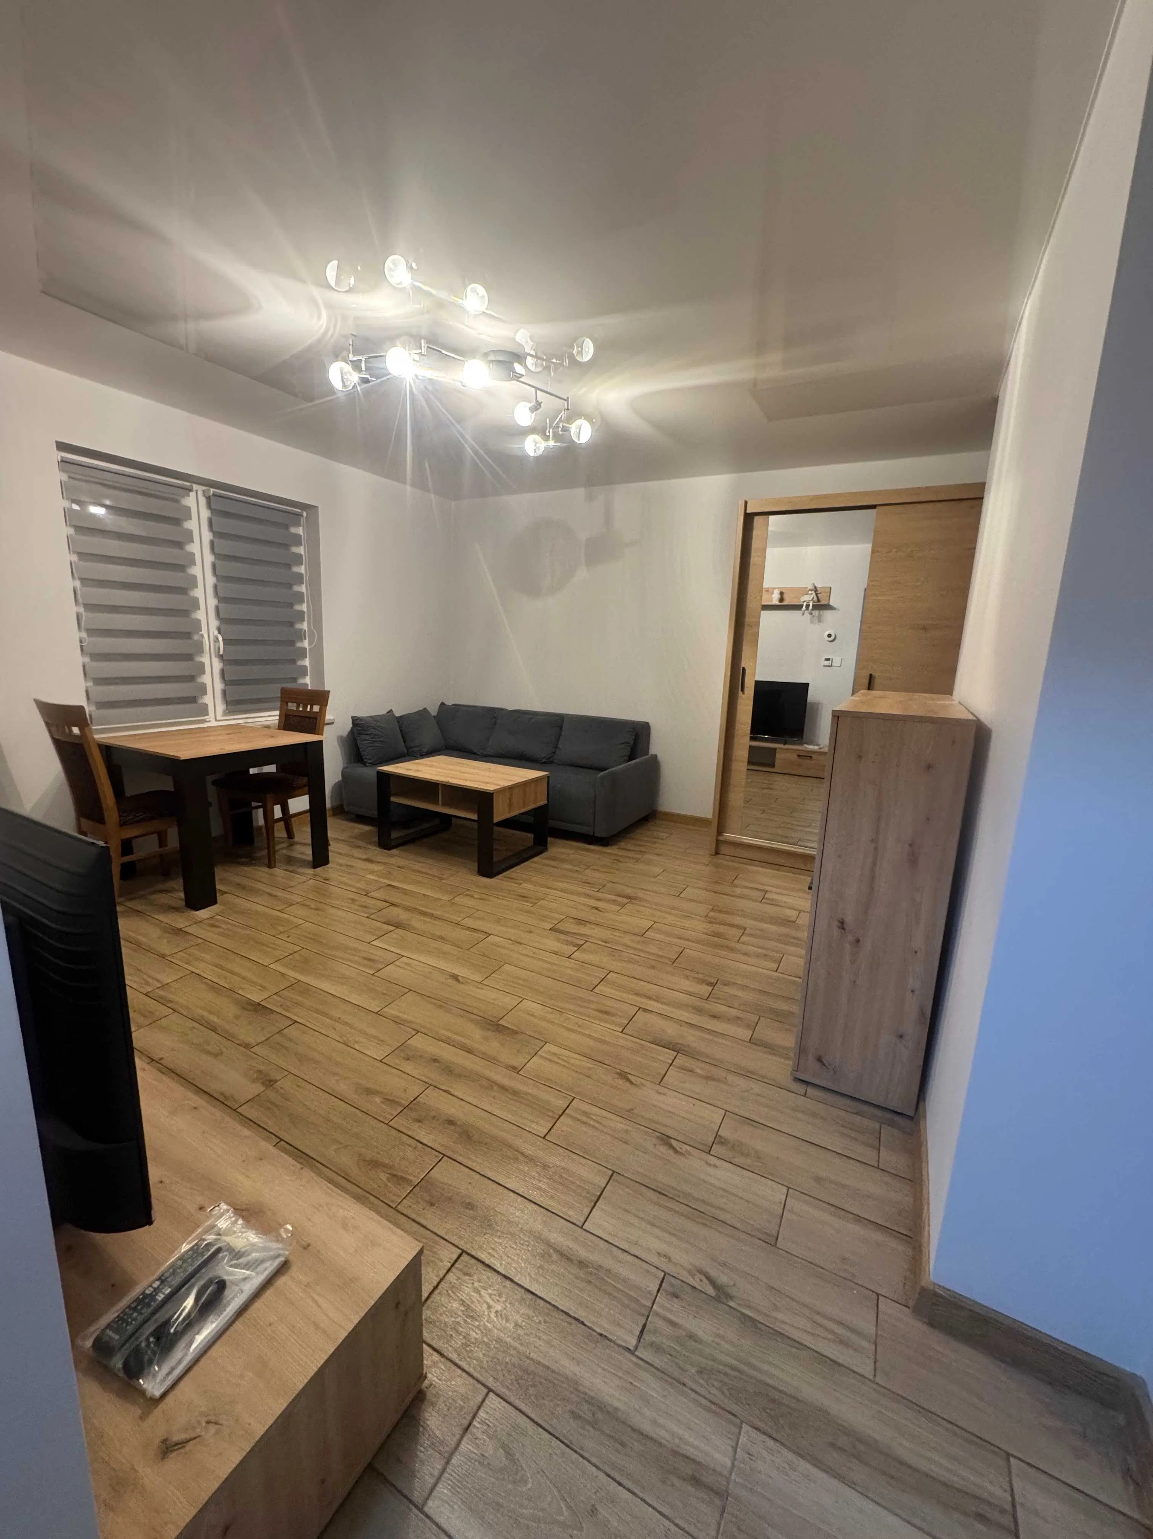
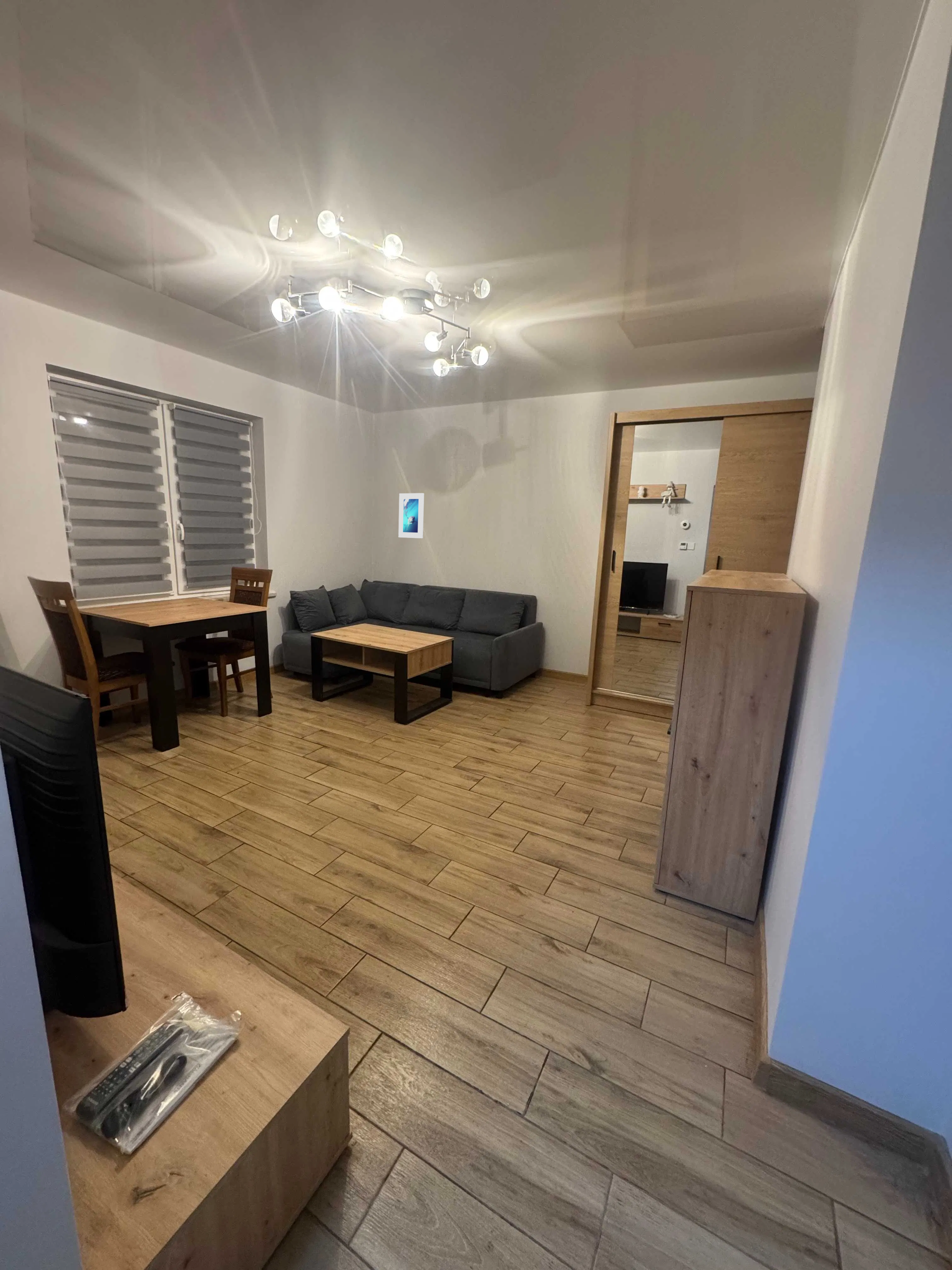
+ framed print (411, 516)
